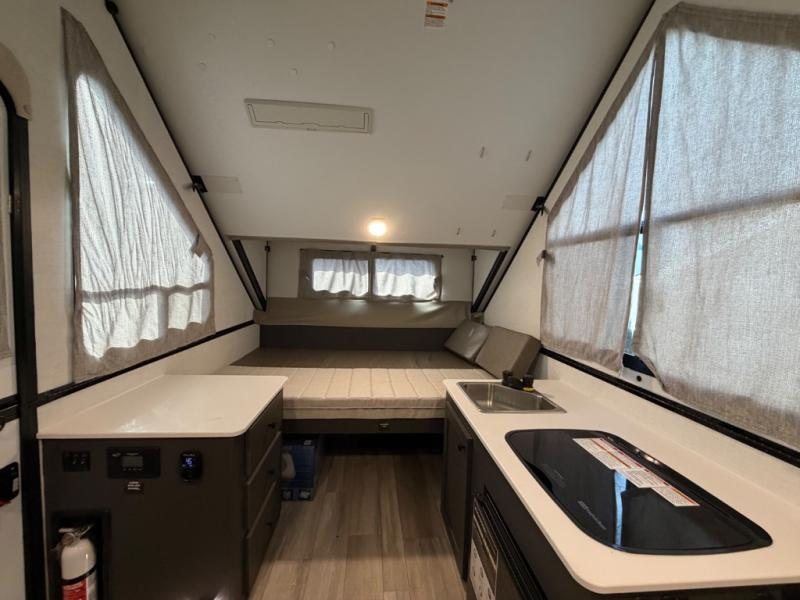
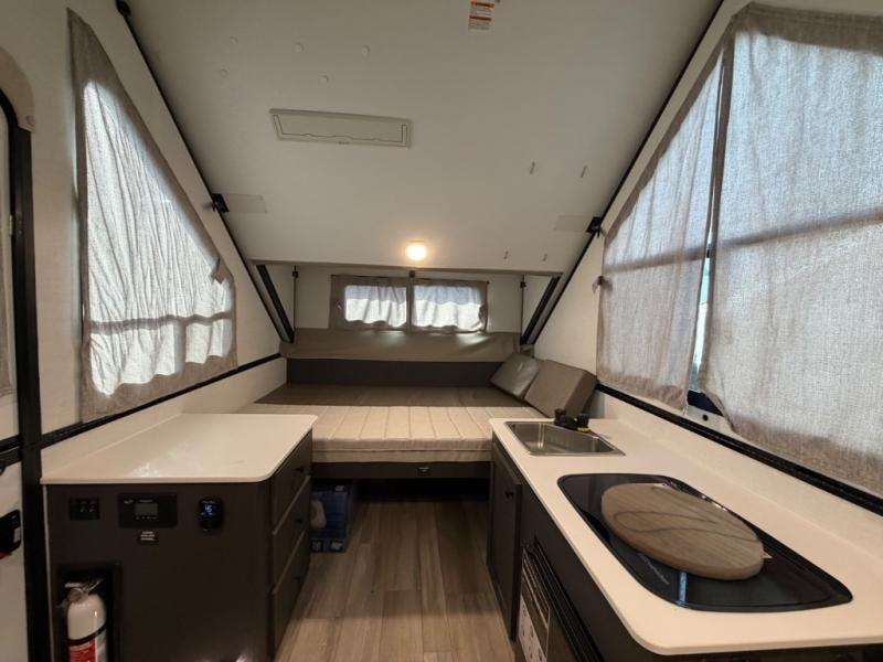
+ cutting board (673, 522)
